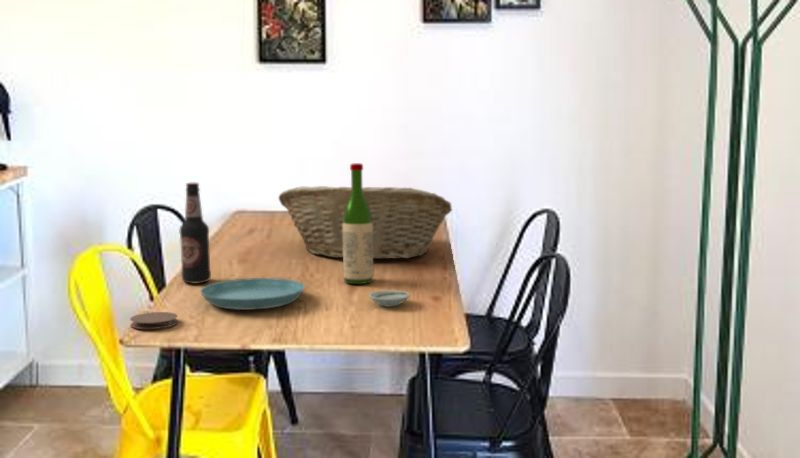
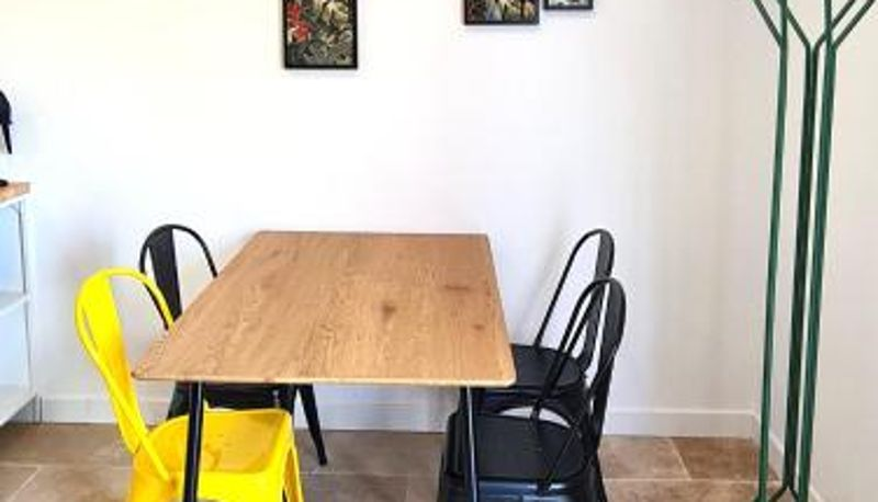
- wine bottle (357, 223)
- bottle (194, 232)
- coaster (154, 320)
- saucer (253, 294)
- fruit basket (371, 215)
- saucer (389, 299)
